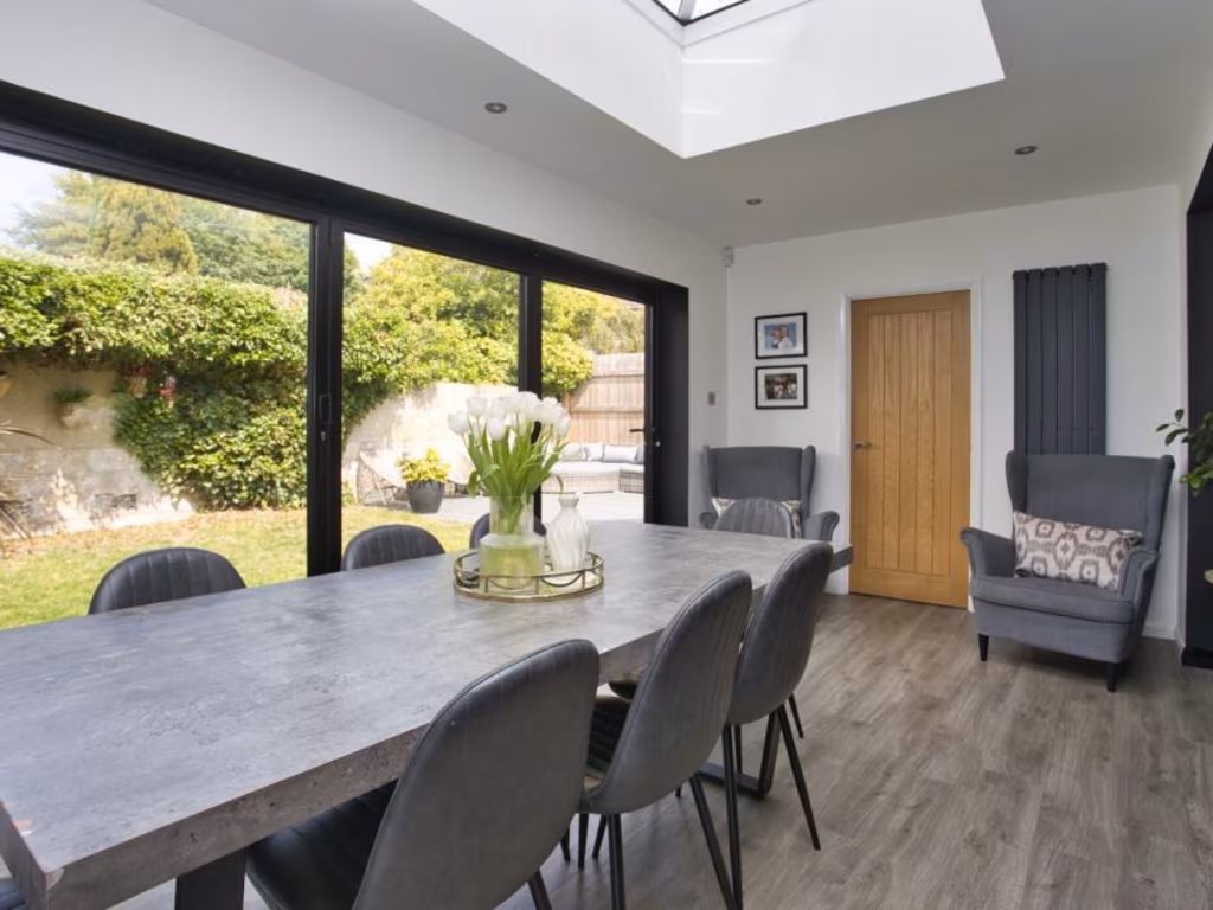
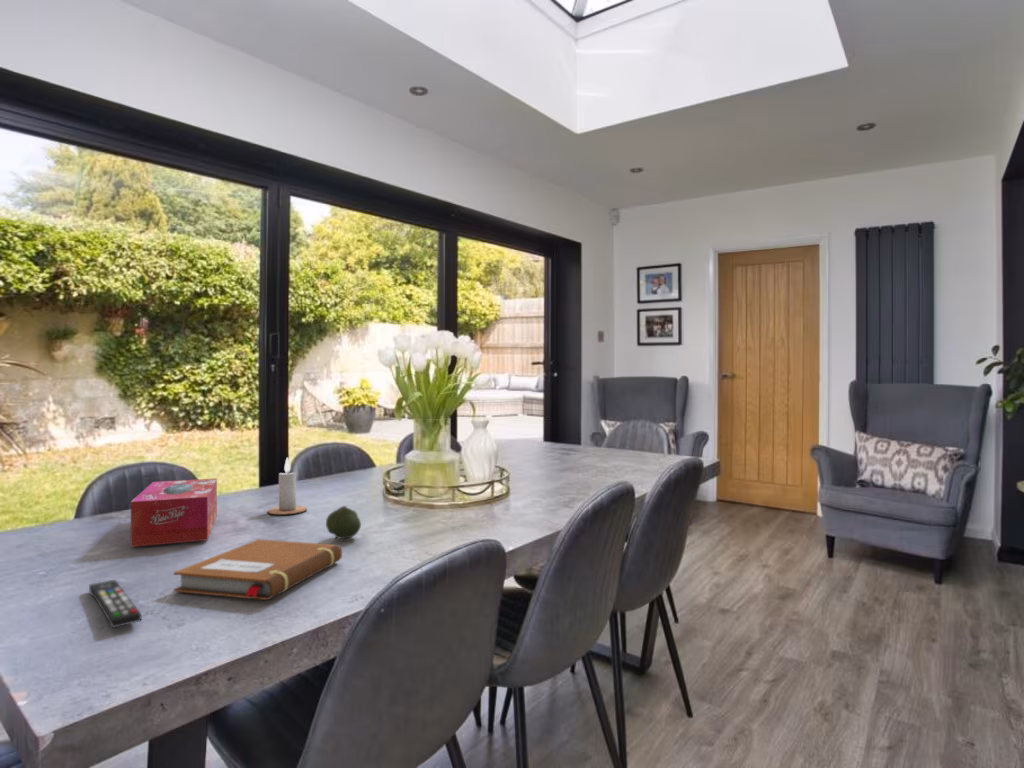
+ remote control (113, 601)
+ fruit (343, 522)
+ candle (287, 483)
+ notebook (262, 567)
+ tissue box (178, 508)
